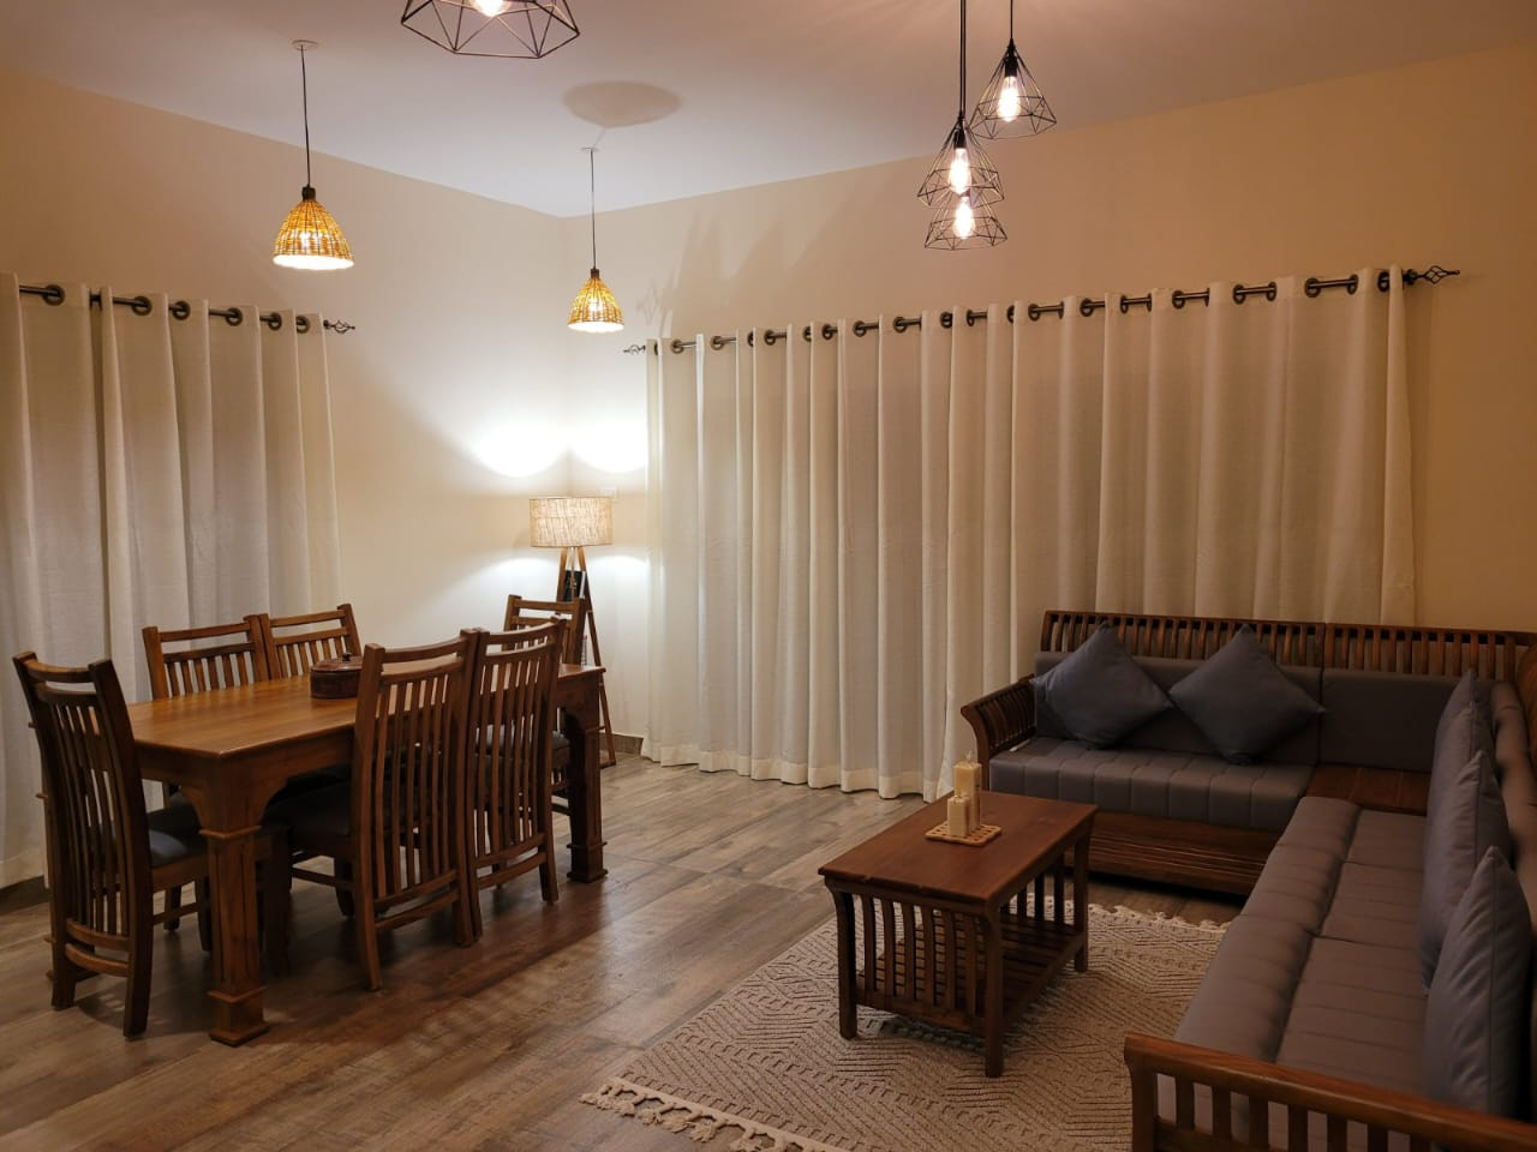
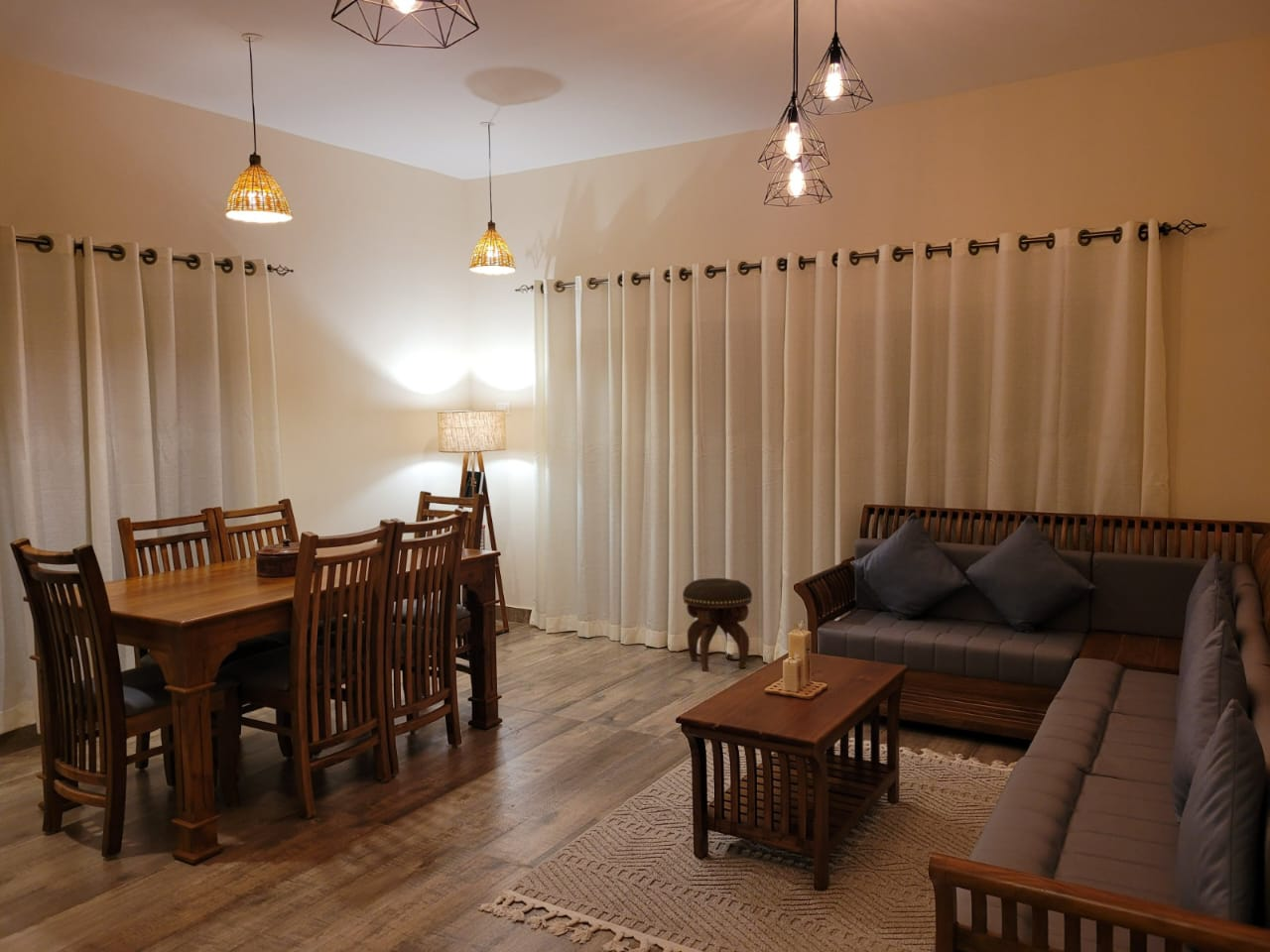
+ footstool (717, 622)
